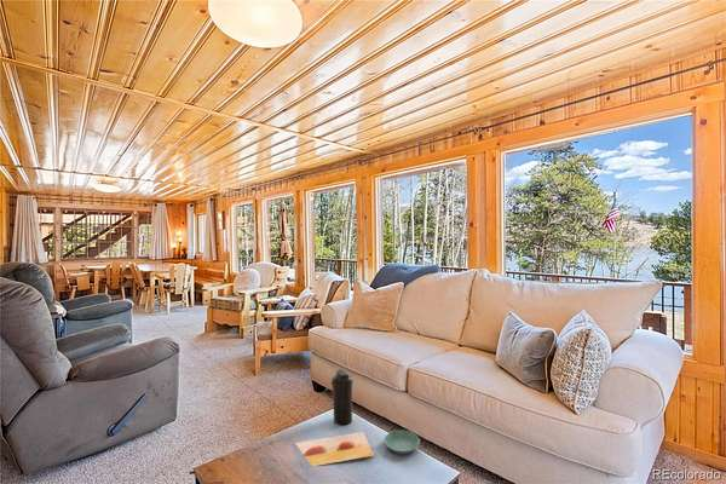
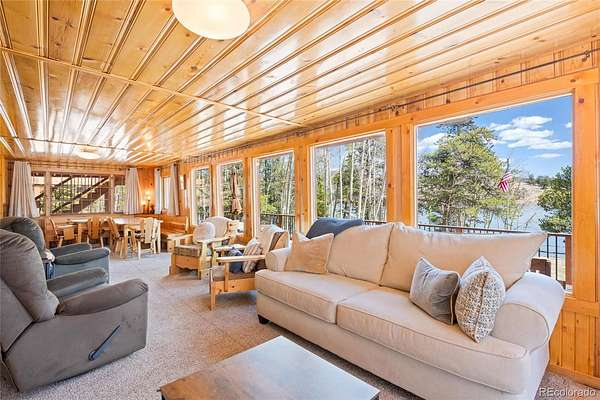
- water bottle (341, 396)
- saucer (402, 443)
- painting (313, 451)
